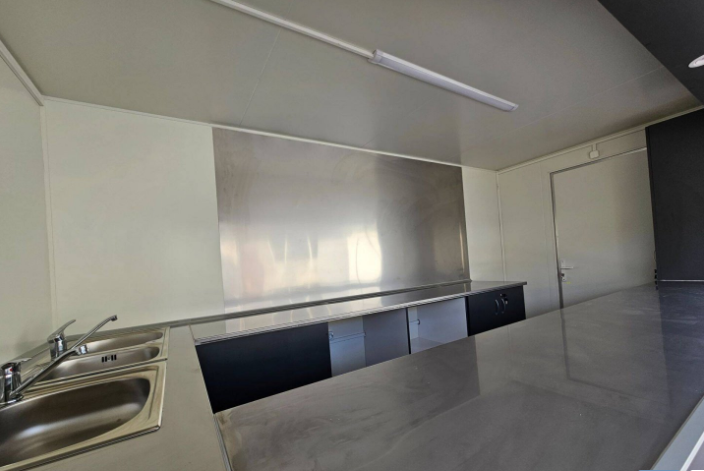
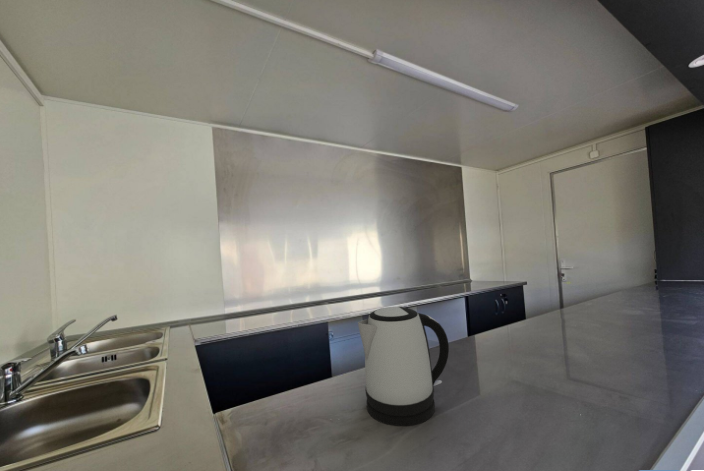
+ kettle (405, 355)
